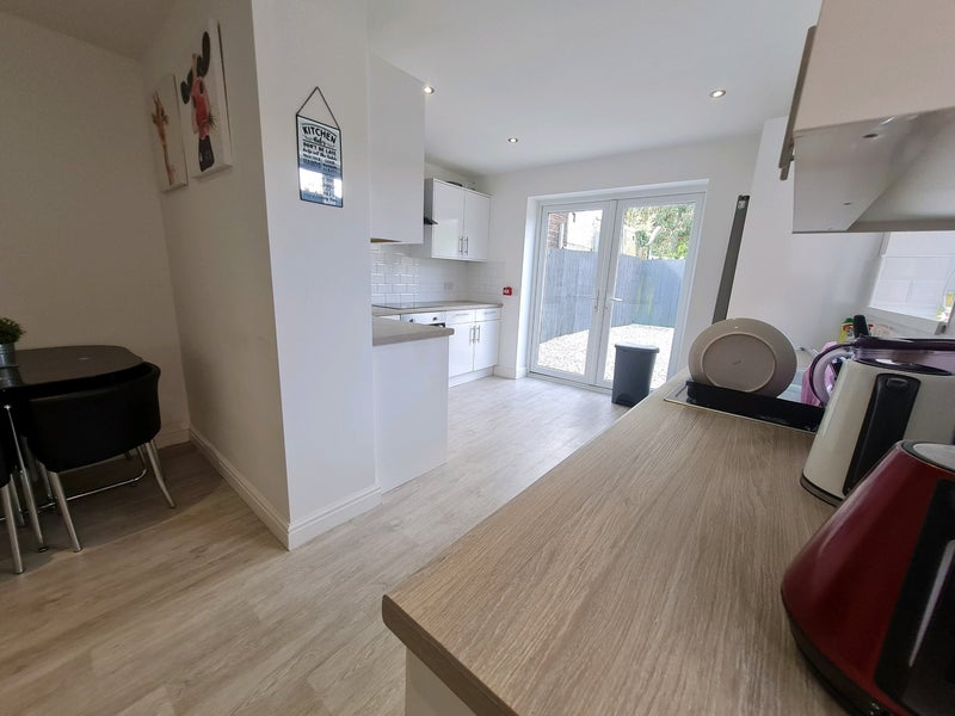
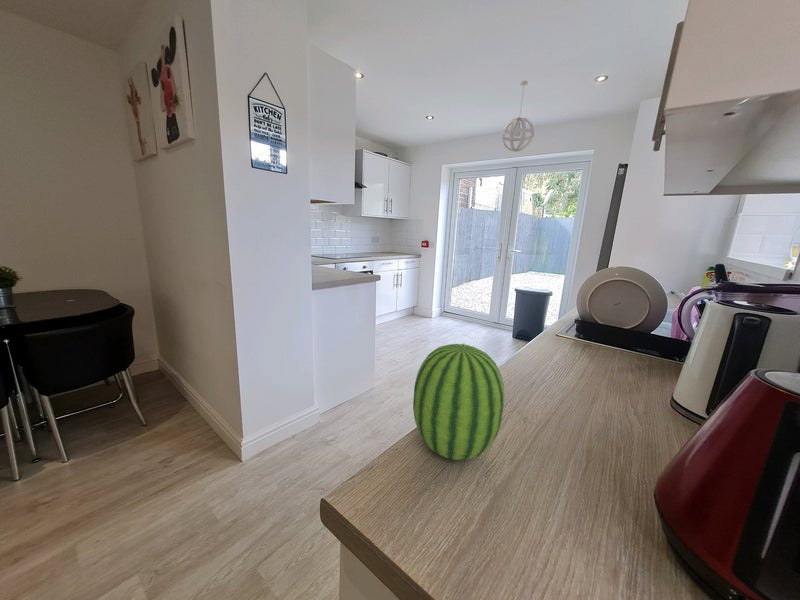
+ pendant light (519, 117)
+ fruit (457, 397)
